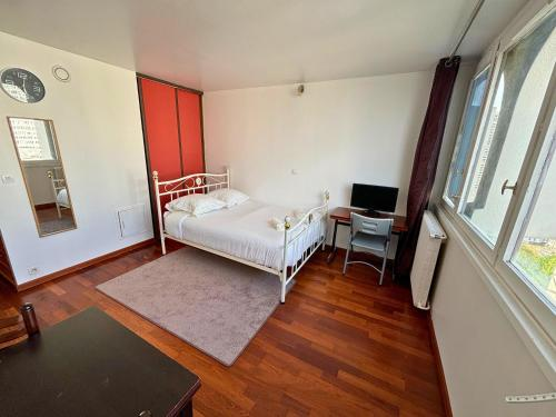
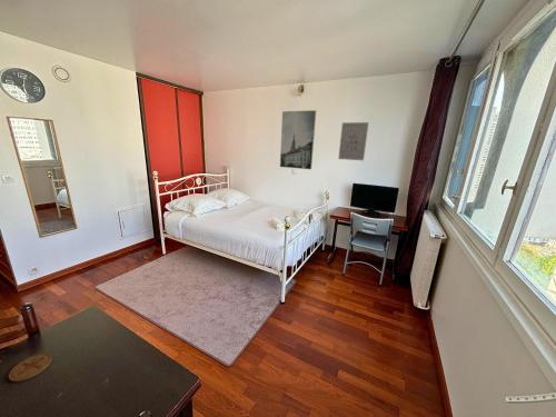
+ wall art (353, 141)
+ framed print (297, 140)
+ coaster (31, 366)
